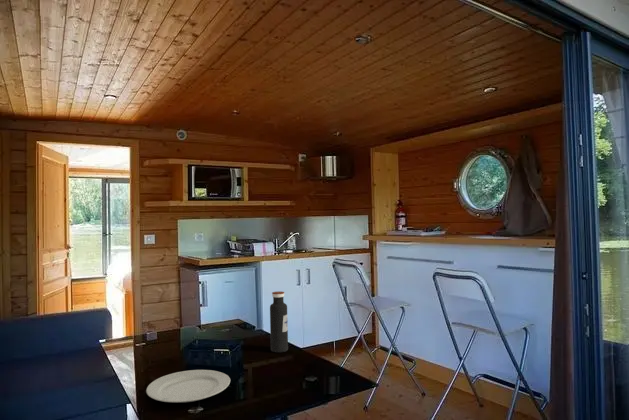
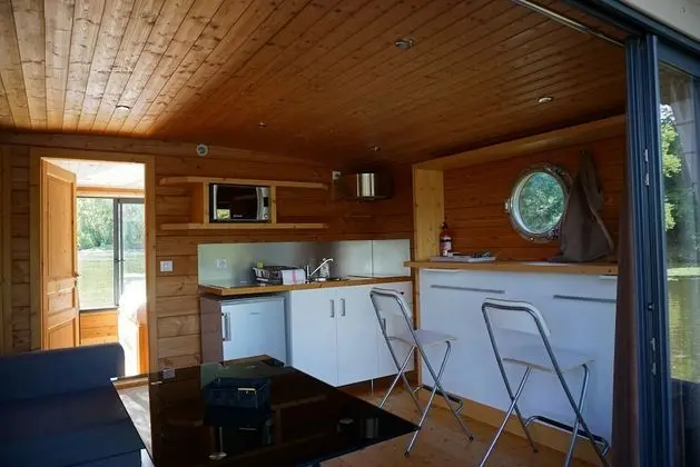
- chinaware (189, 387)
- water bottle (278, 321)
